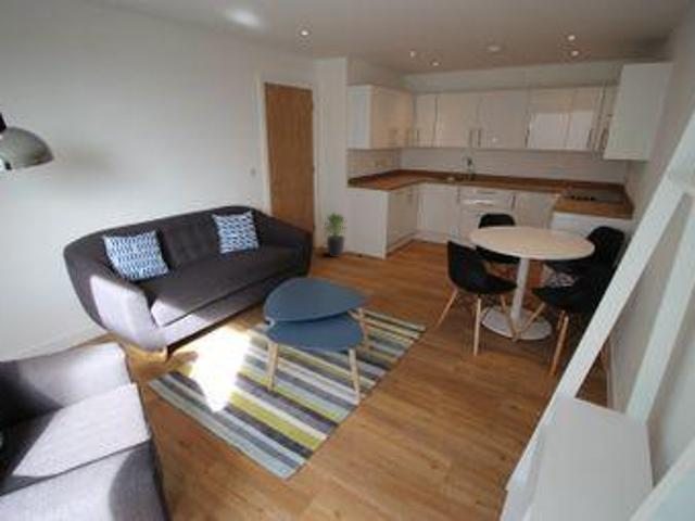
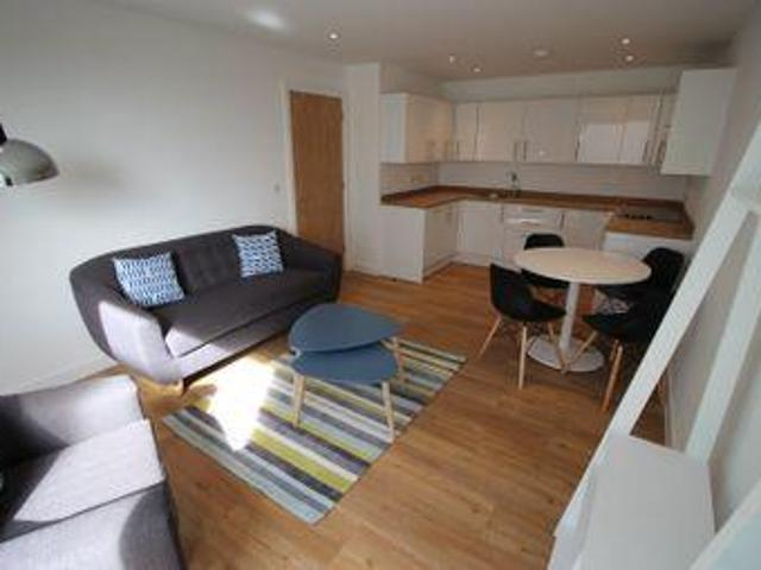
- potted plant (334, 233)
